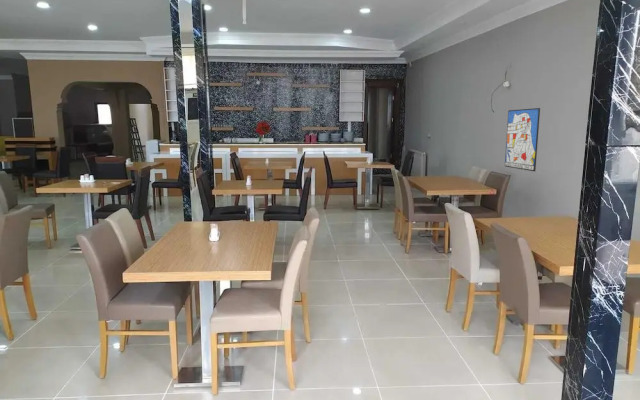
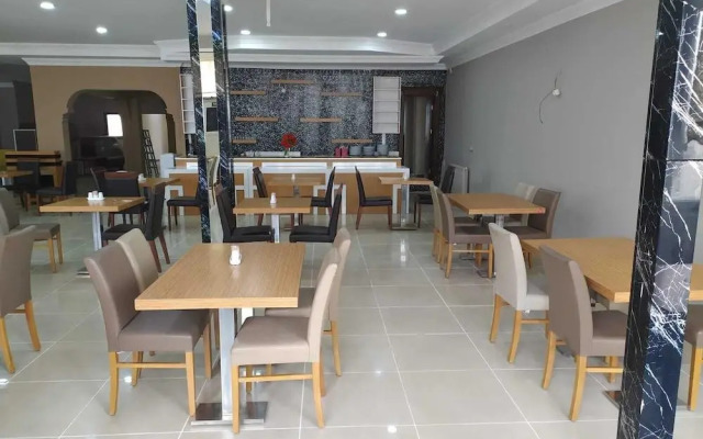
- wall art (521, 139)
